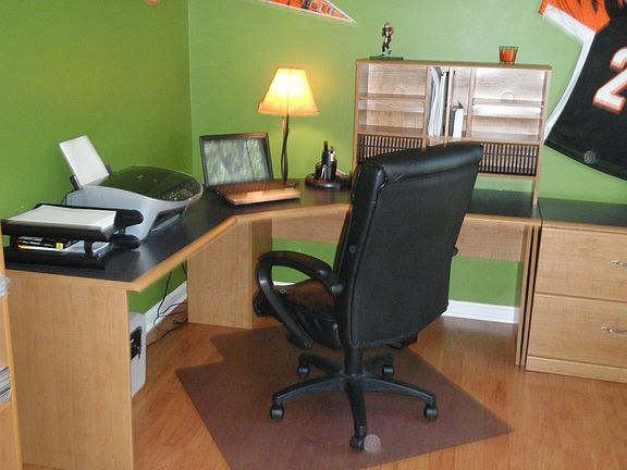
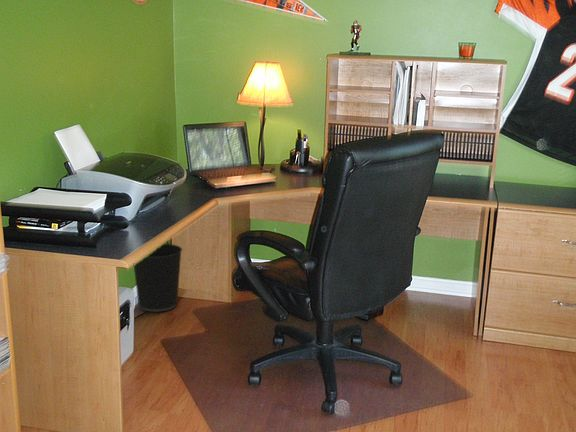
+ wastebasket (157, 277)
